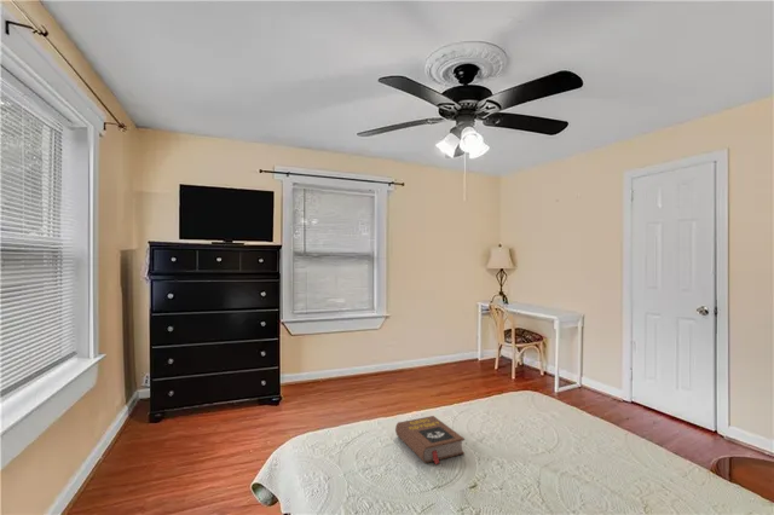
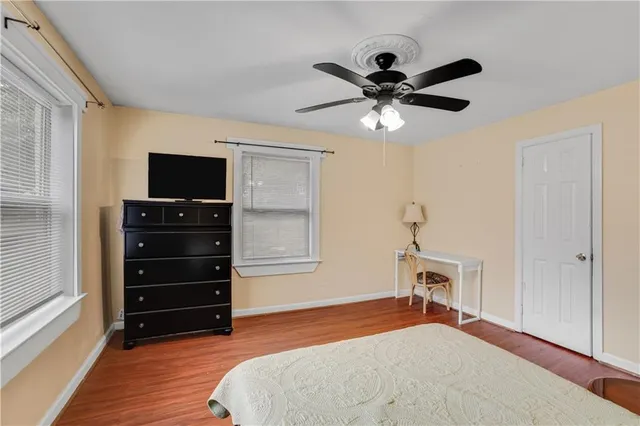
- book (429, 438)
